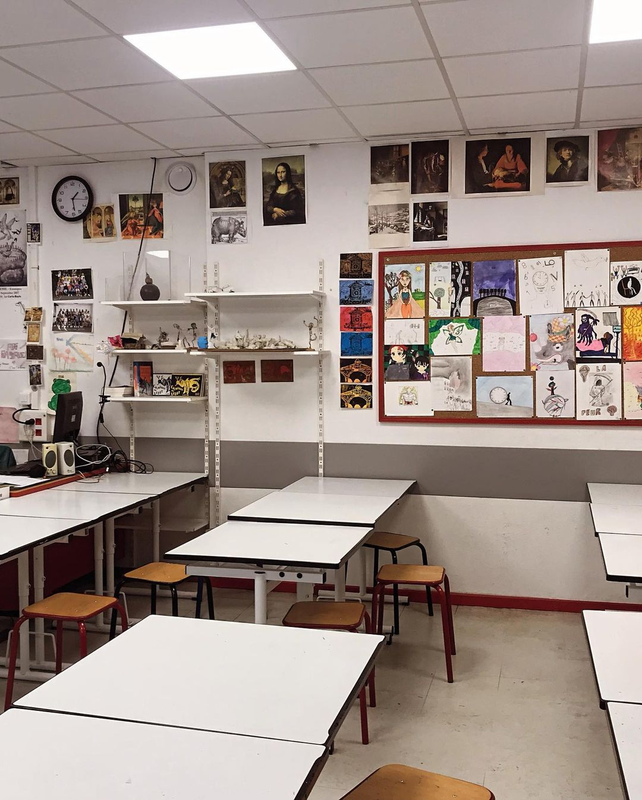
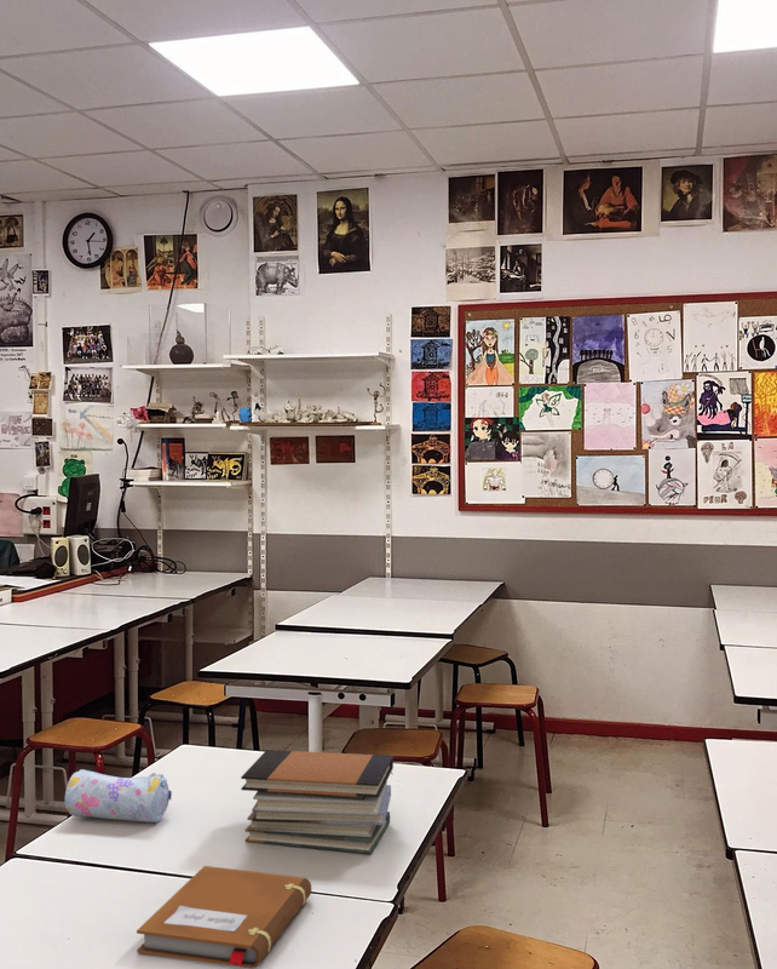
+ book stack (321, 798)
+ pencil case (117, 795)
+ notebook (228, 914)
